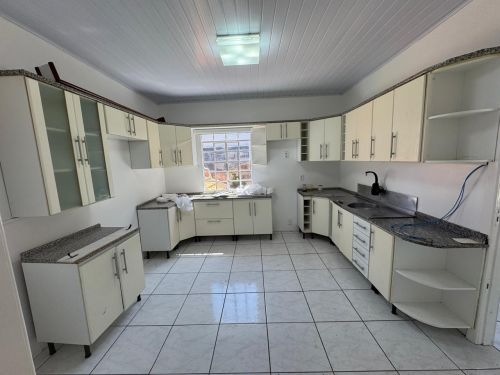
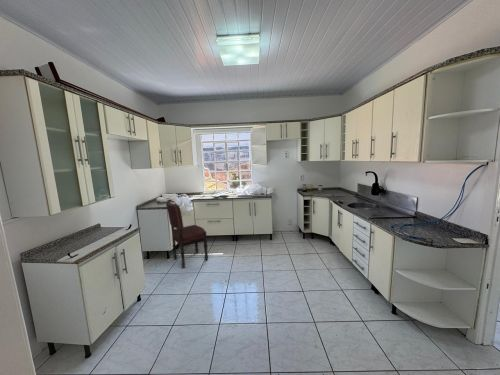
+ dining chair (187, 231)
